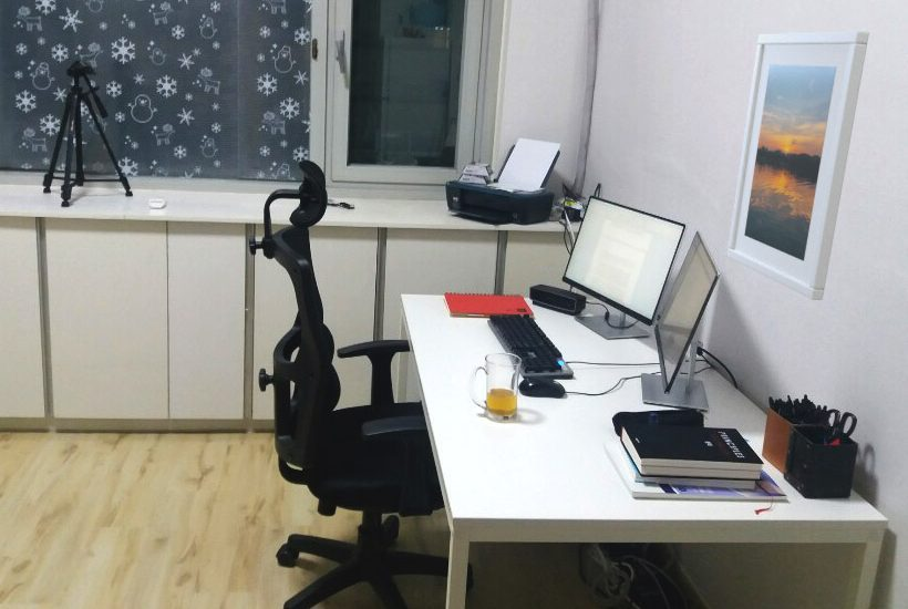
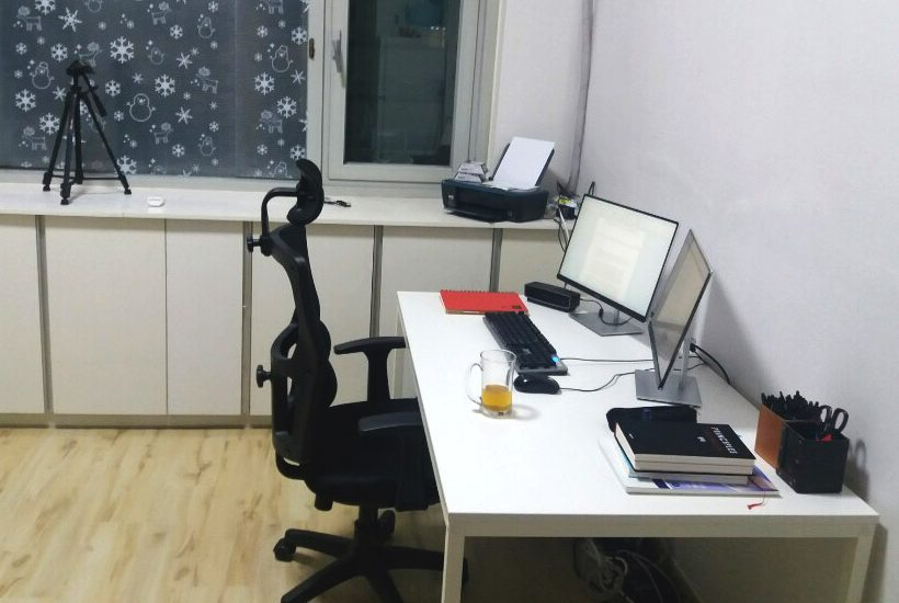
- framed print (788, 158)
